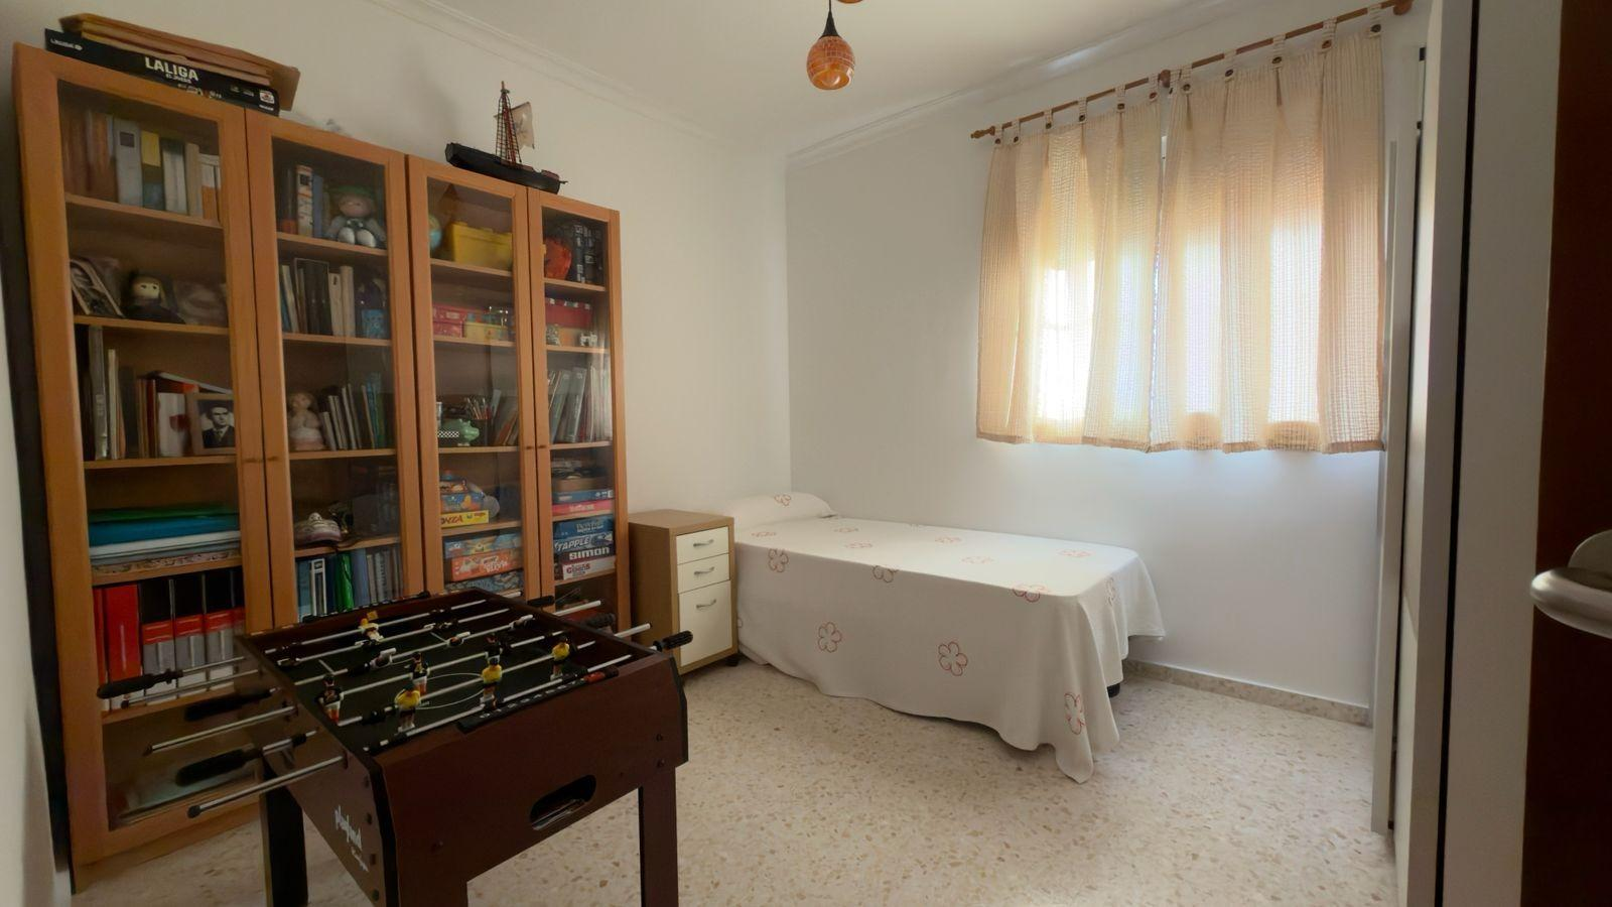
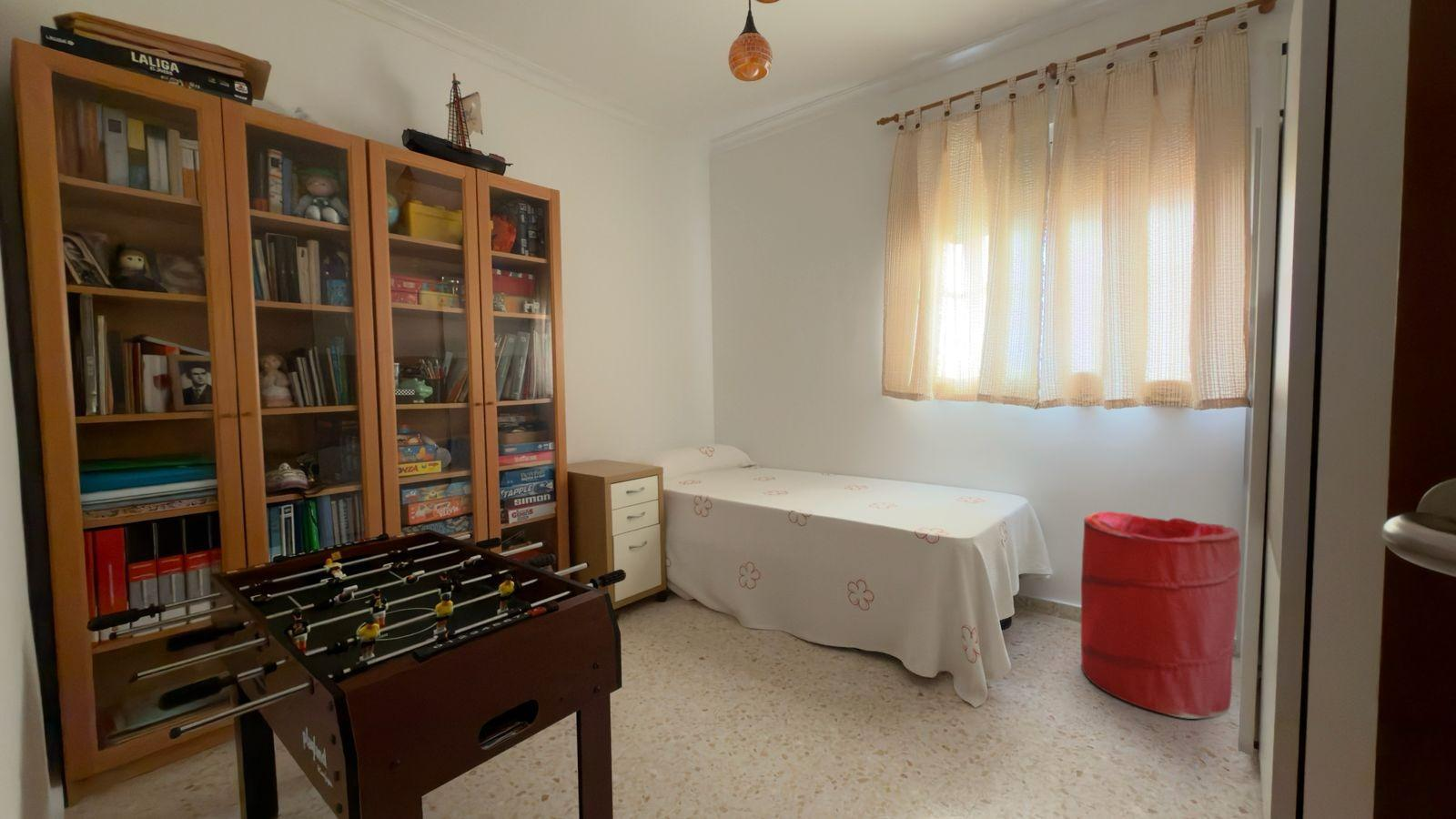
+ laundry hamper (1155, 600)
